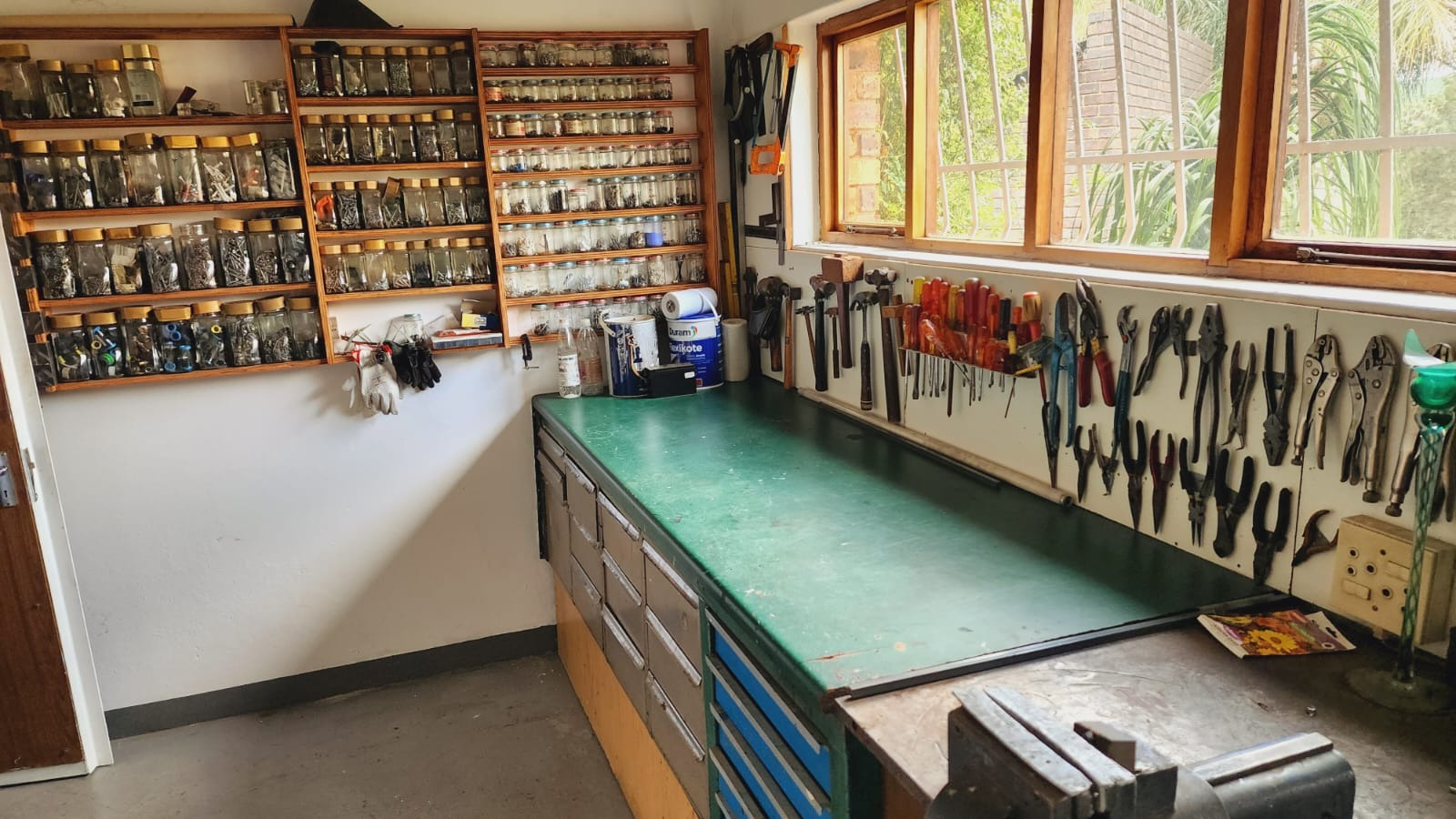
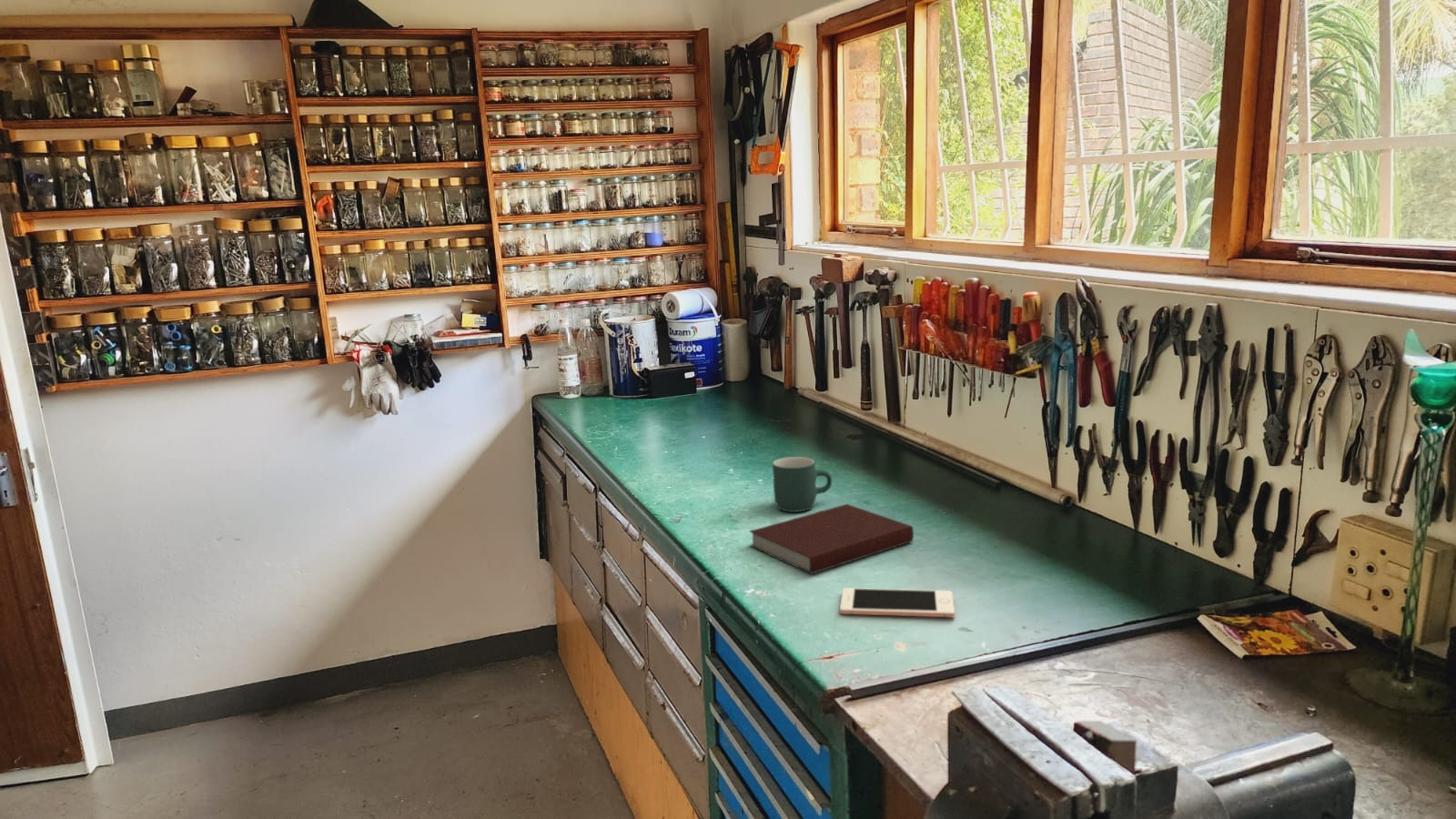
+ notebook (831, 536)
+ cell phone (896, 602)
+ mug (800, 482)
